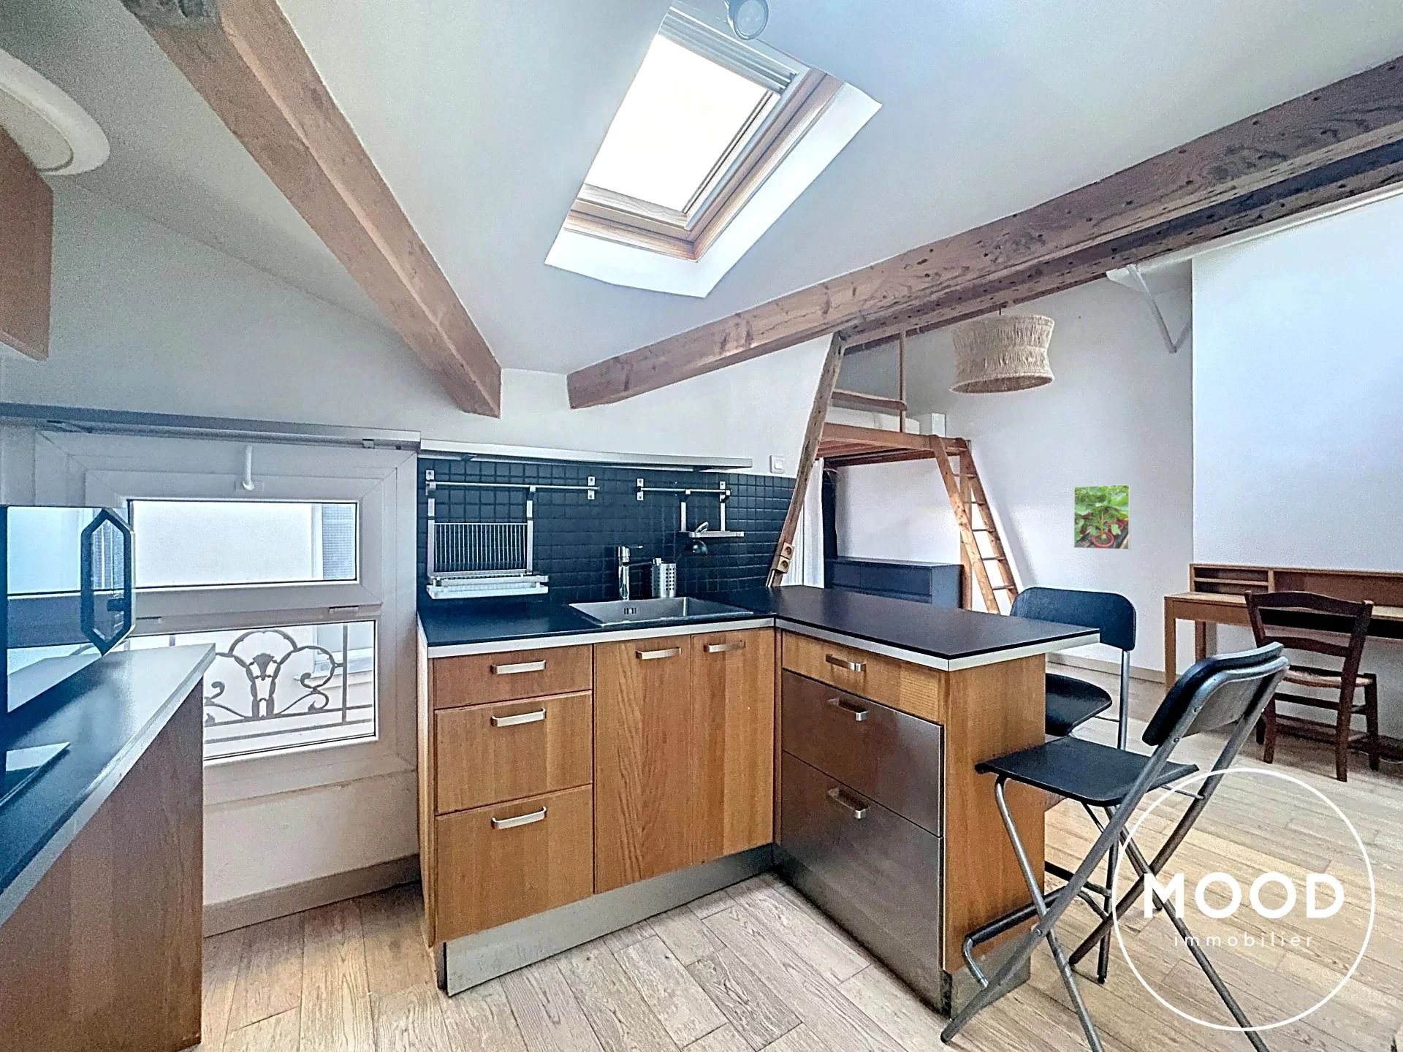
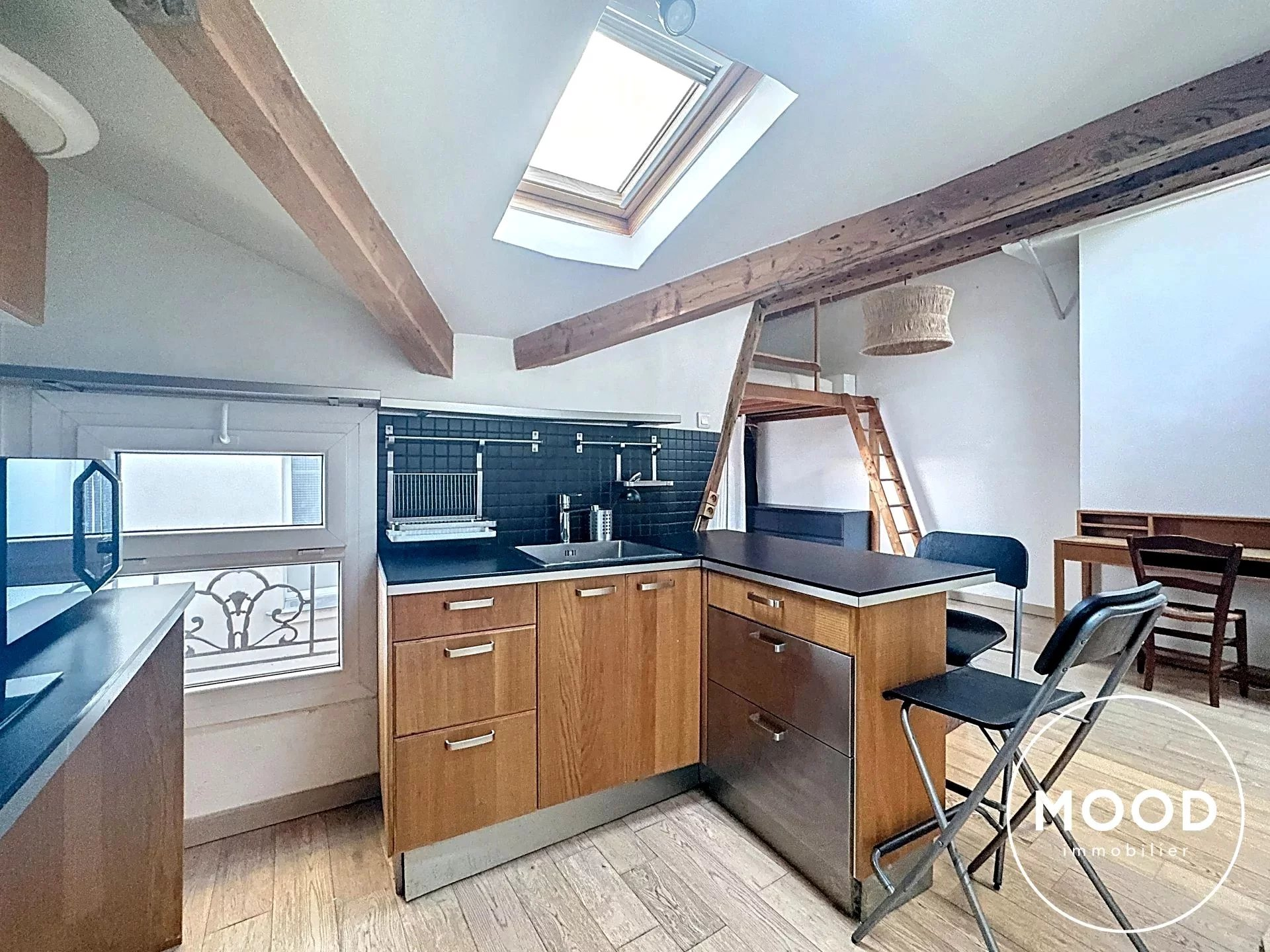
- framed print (1101, 516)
